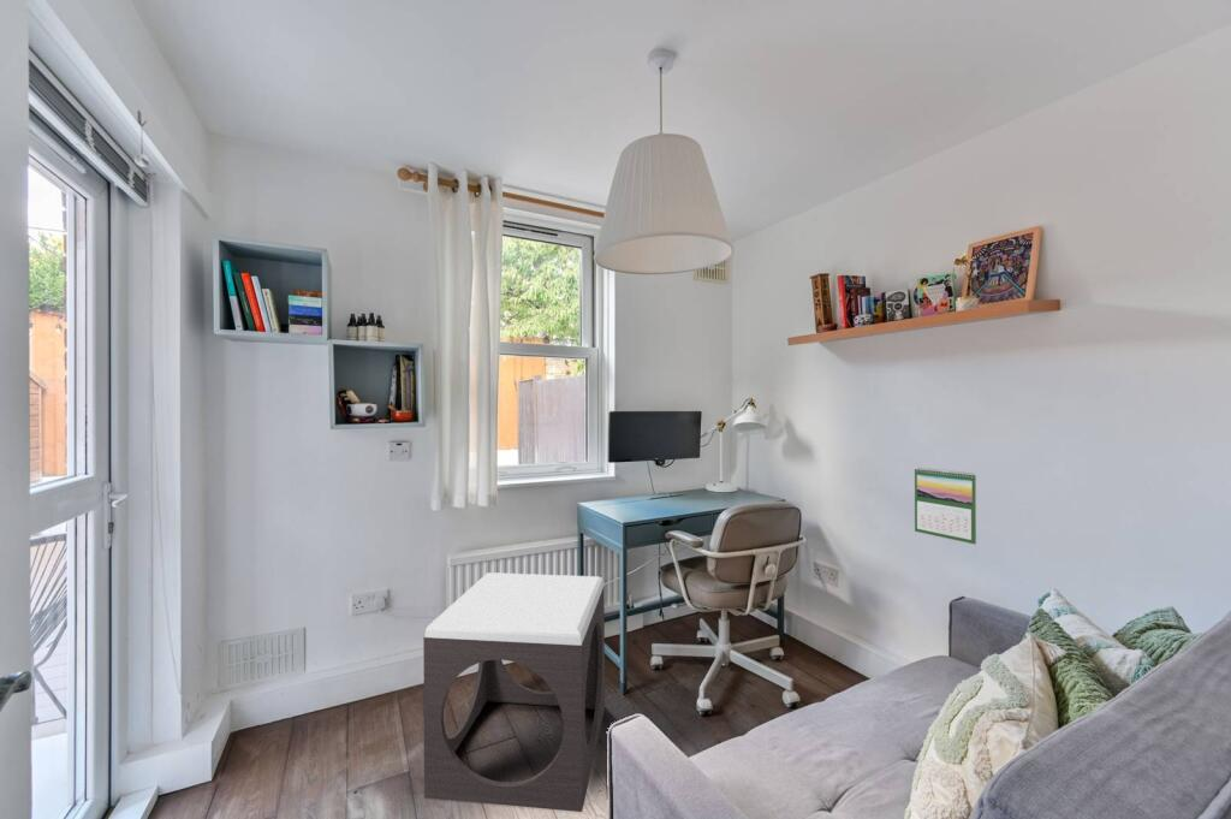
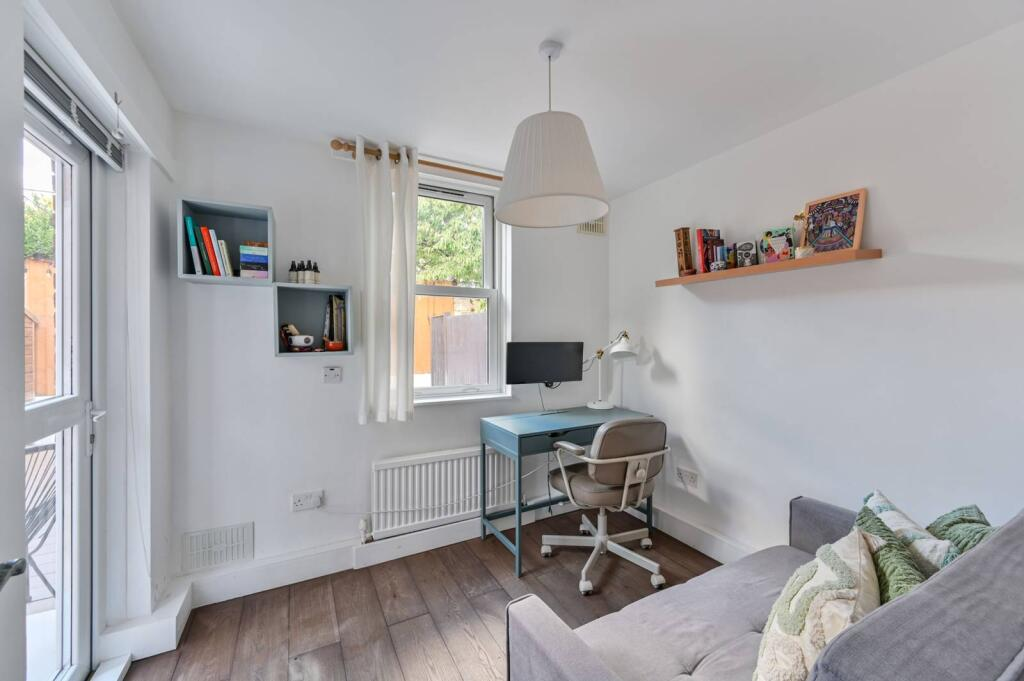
- calendar (944, 503)
- footstool (527, 666)
